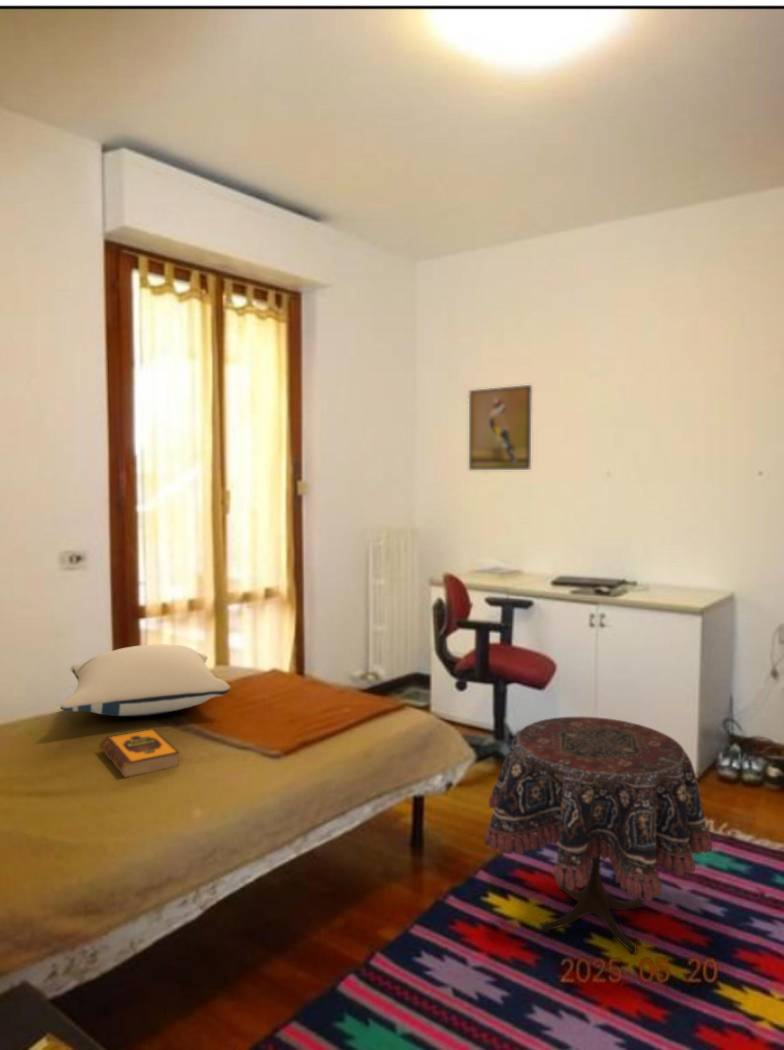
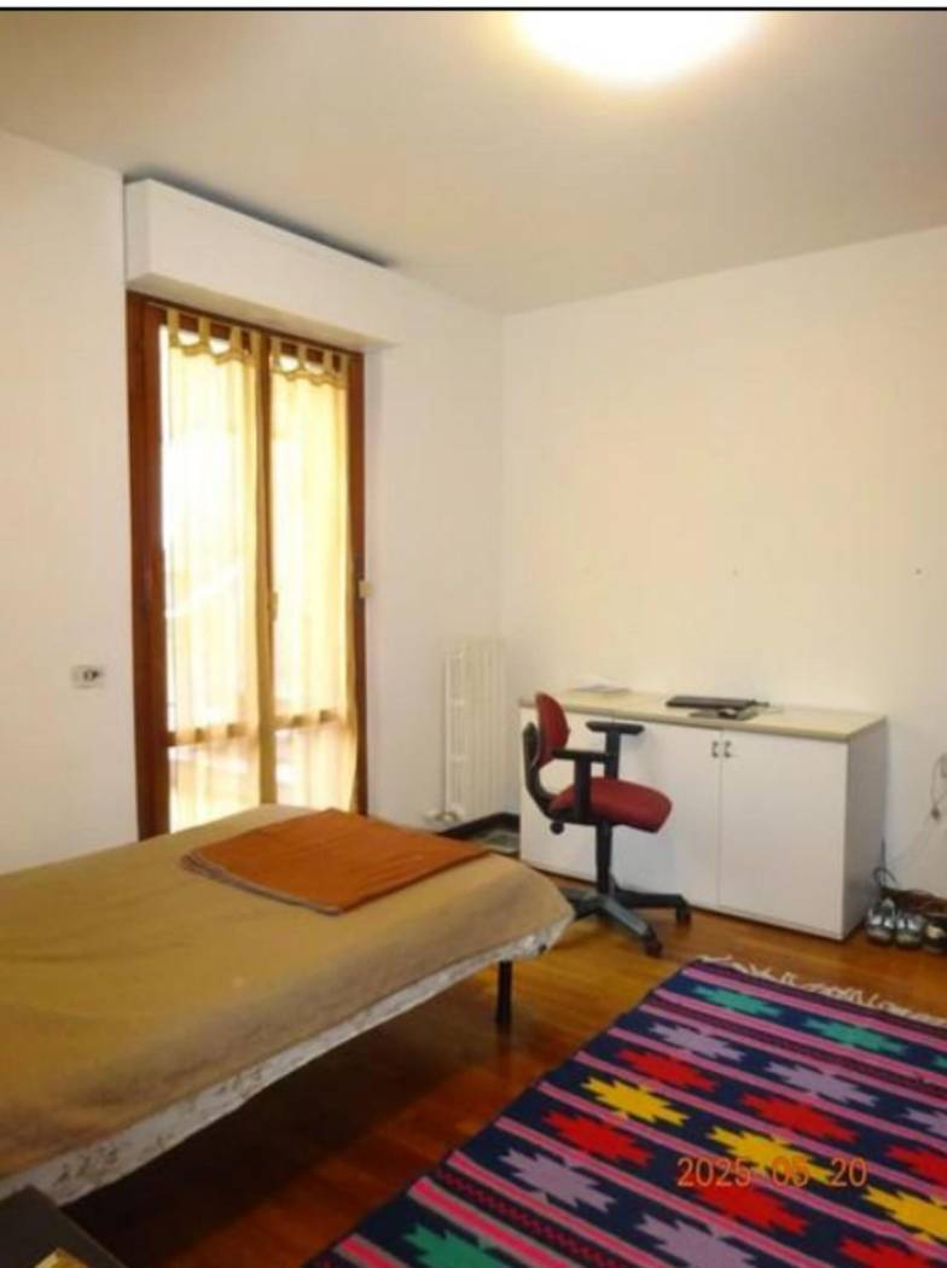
- pillow (143, 678)
- hardback book (138, 752)
- side table (590, 830)
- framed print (499, 429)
